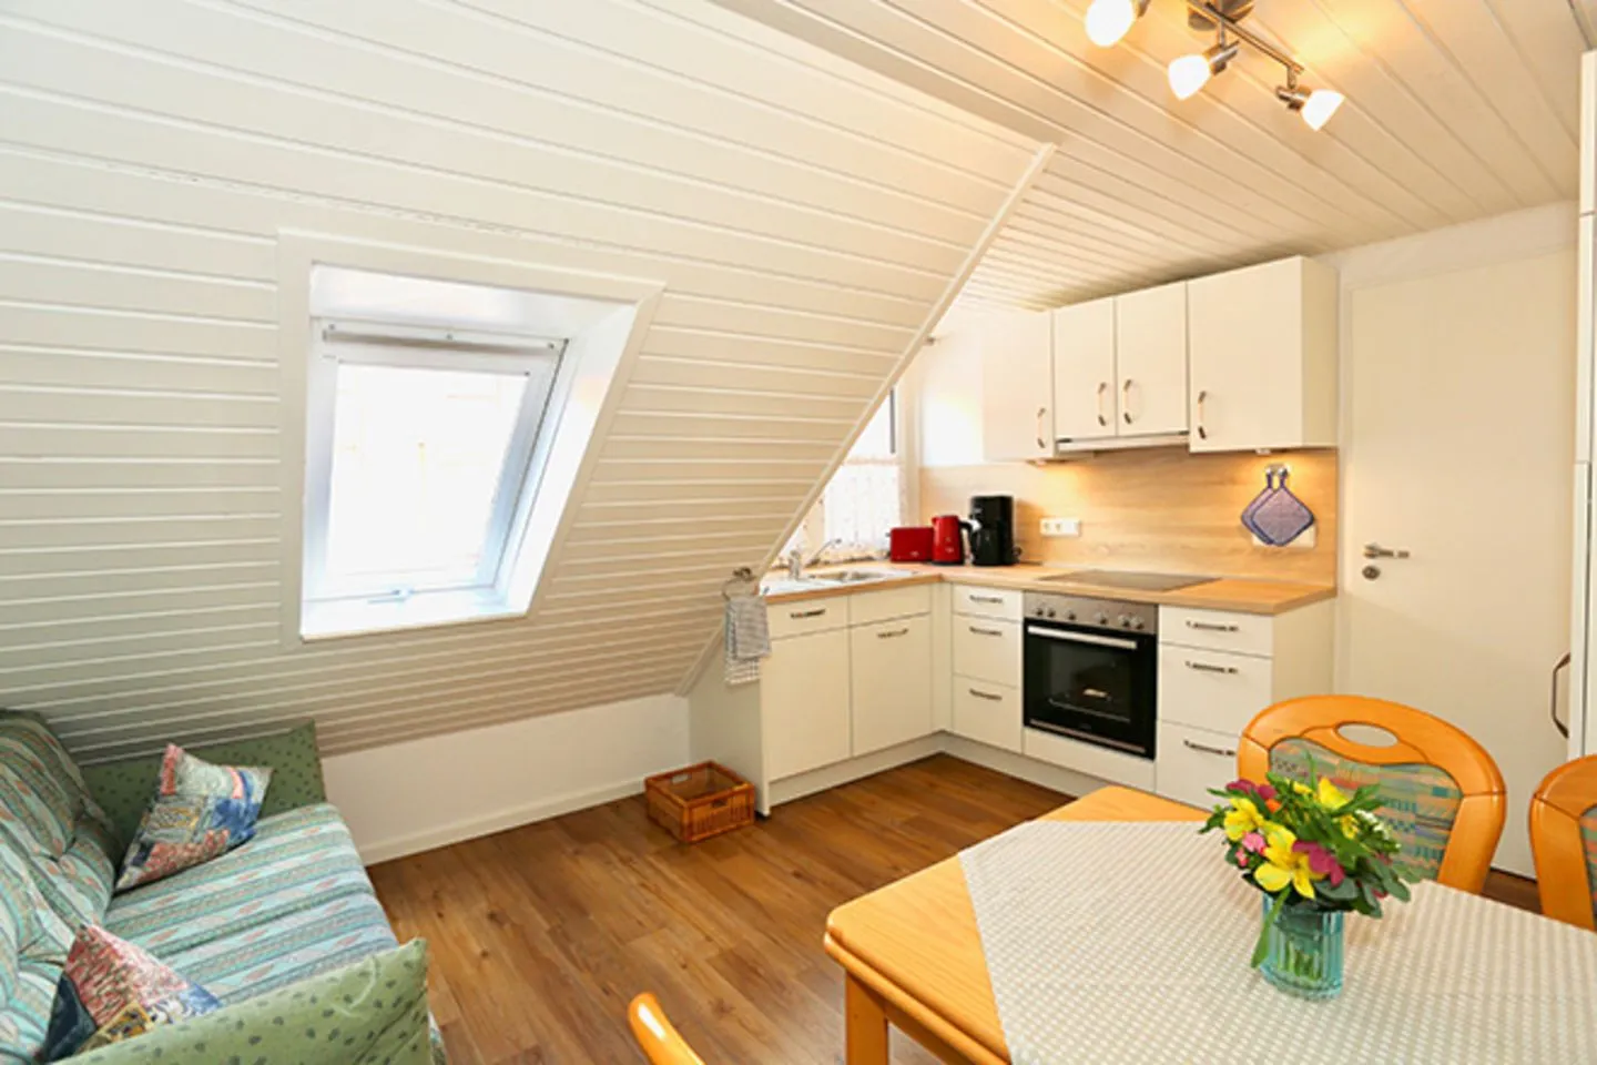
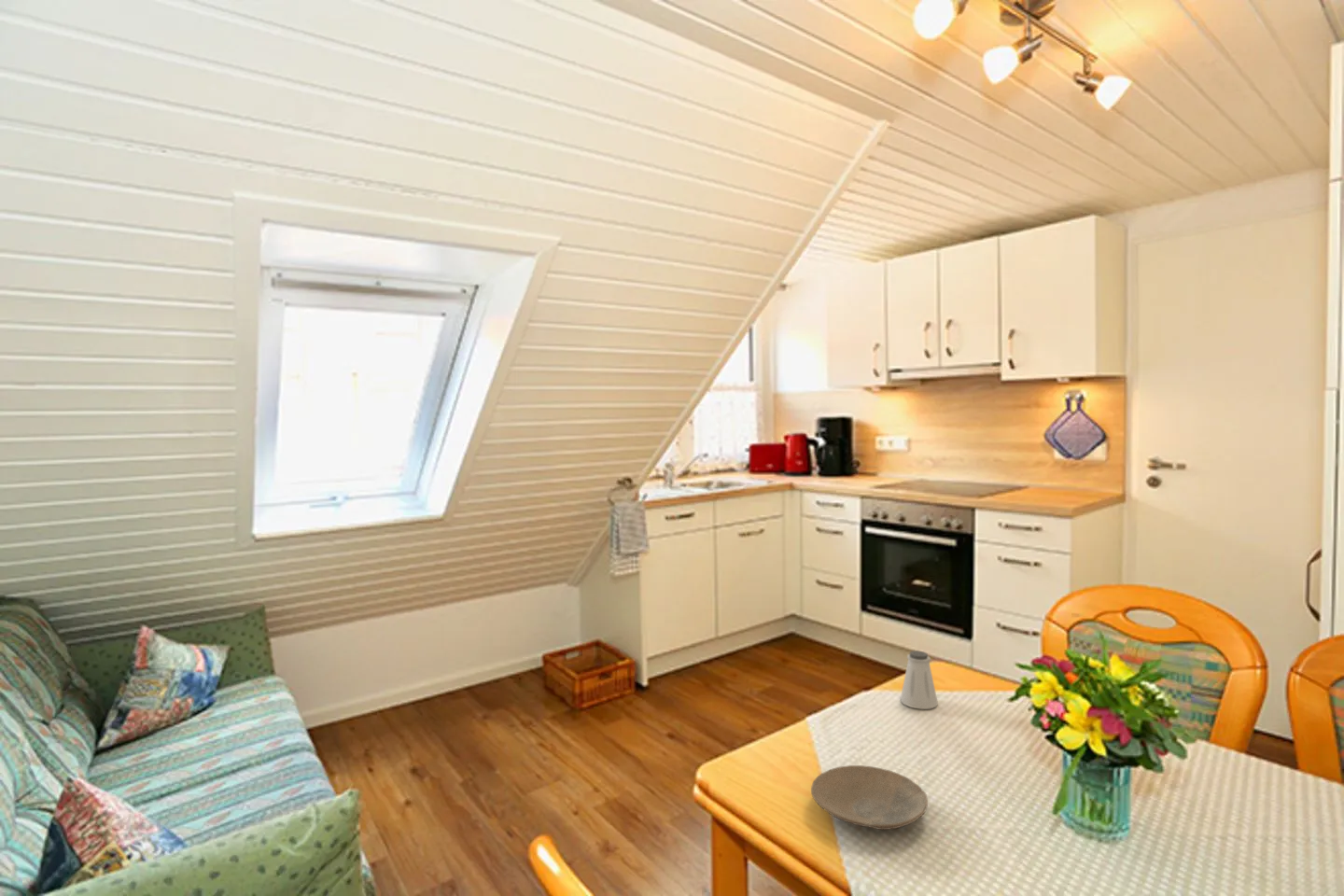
+ plate (868, 801)
+ saltshaker (918, 678)
